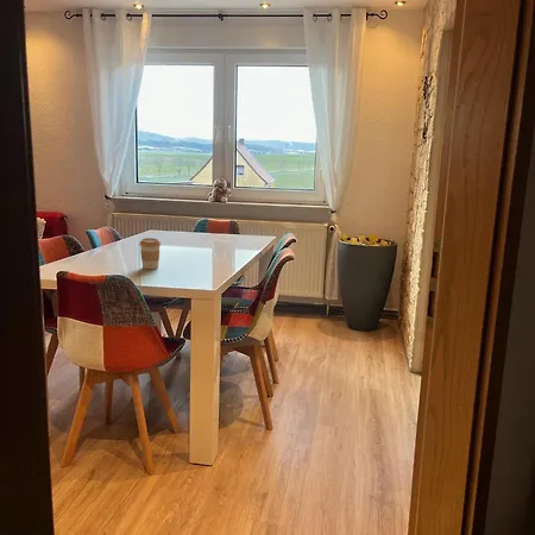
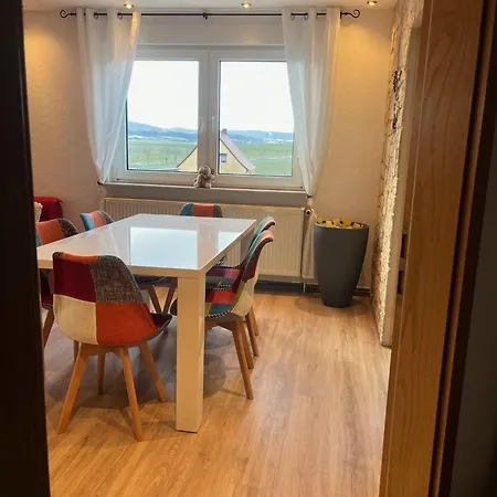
- coffee cup (150, 253)
